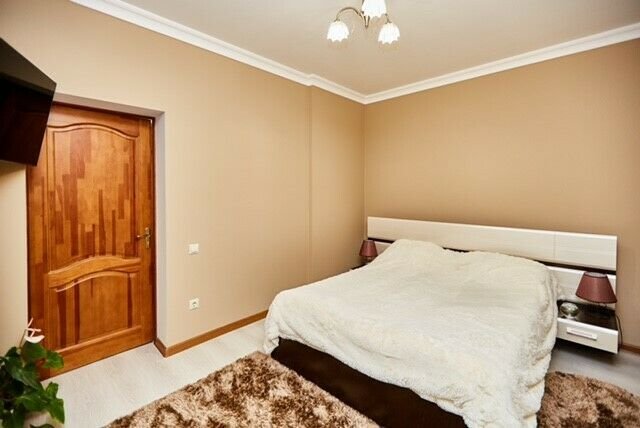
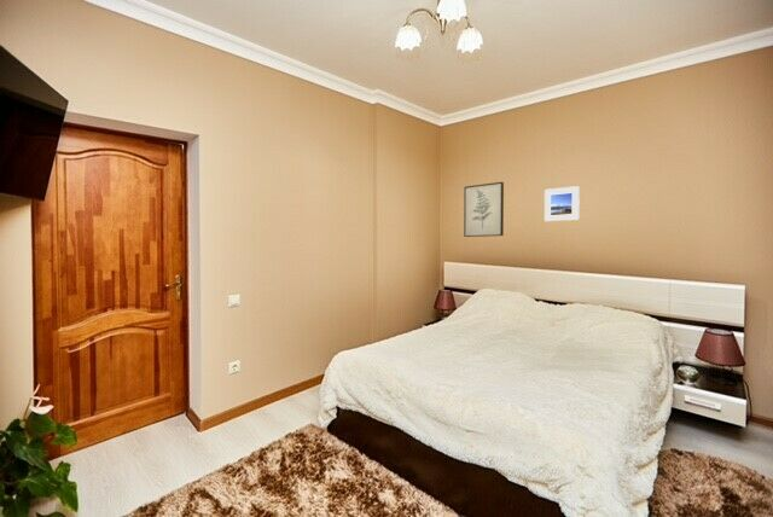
+ wall art (483, 210)
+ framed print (560, 204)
